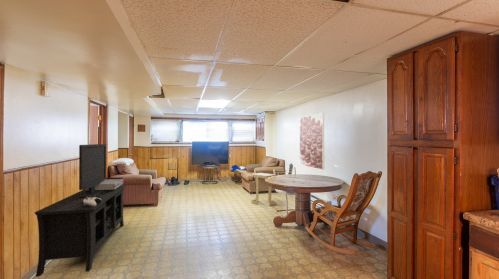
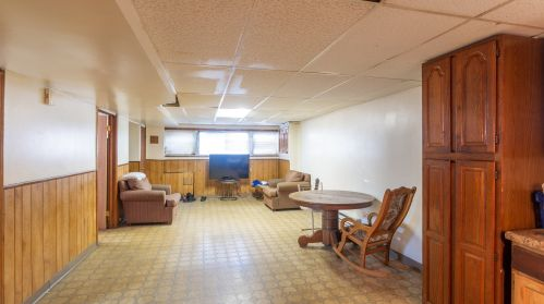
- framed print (310, 141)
- media console (92, 194)
- side table (268, 188)
